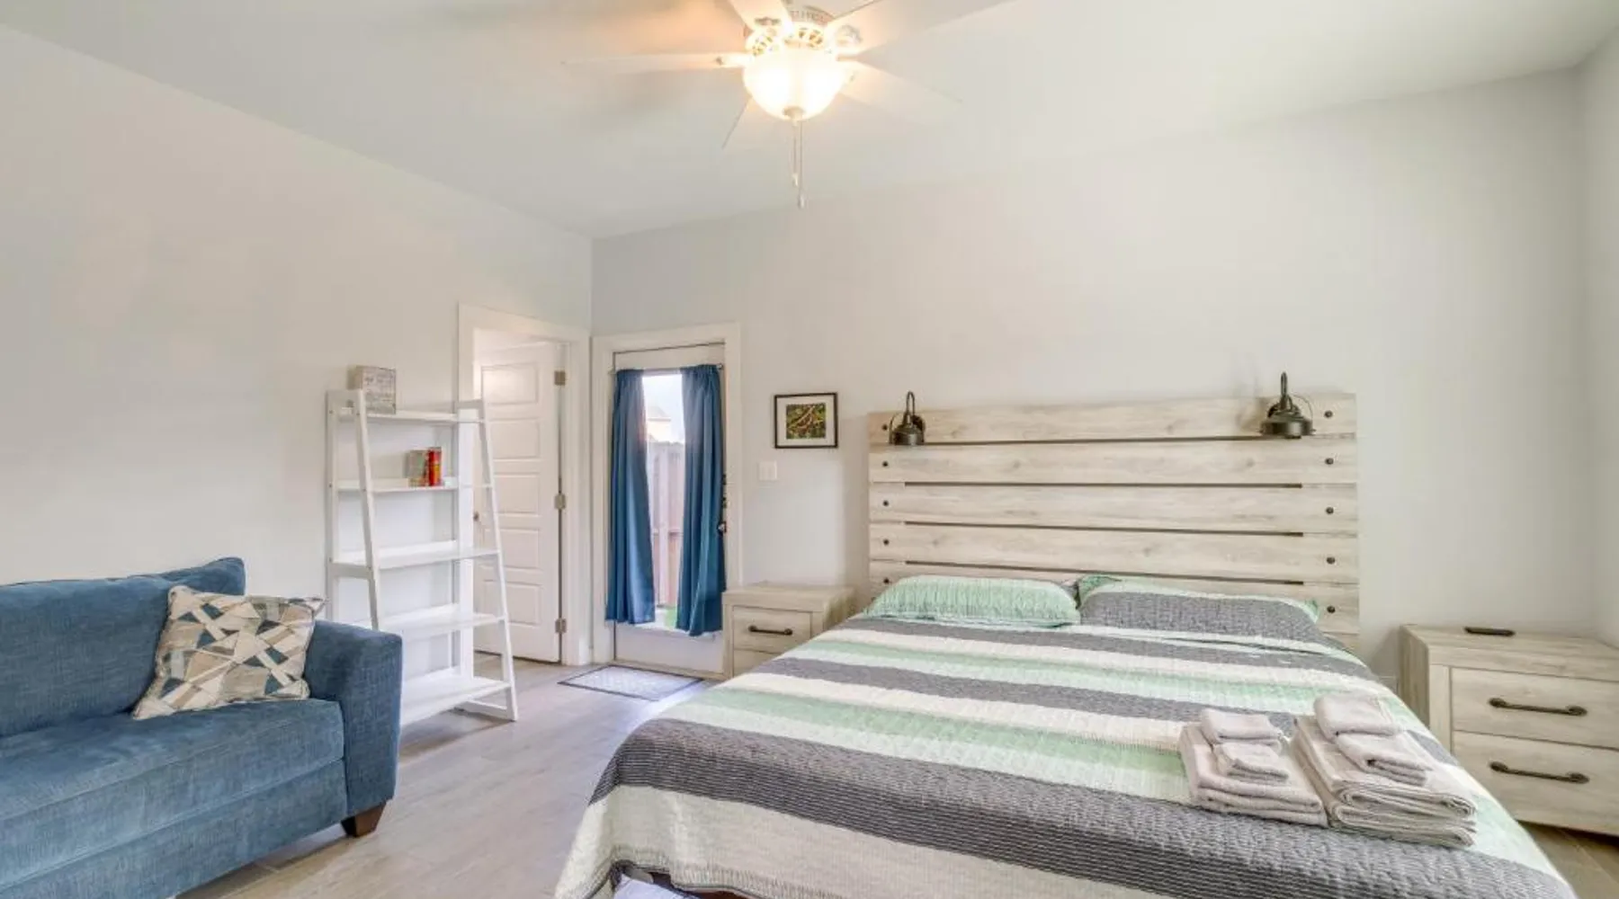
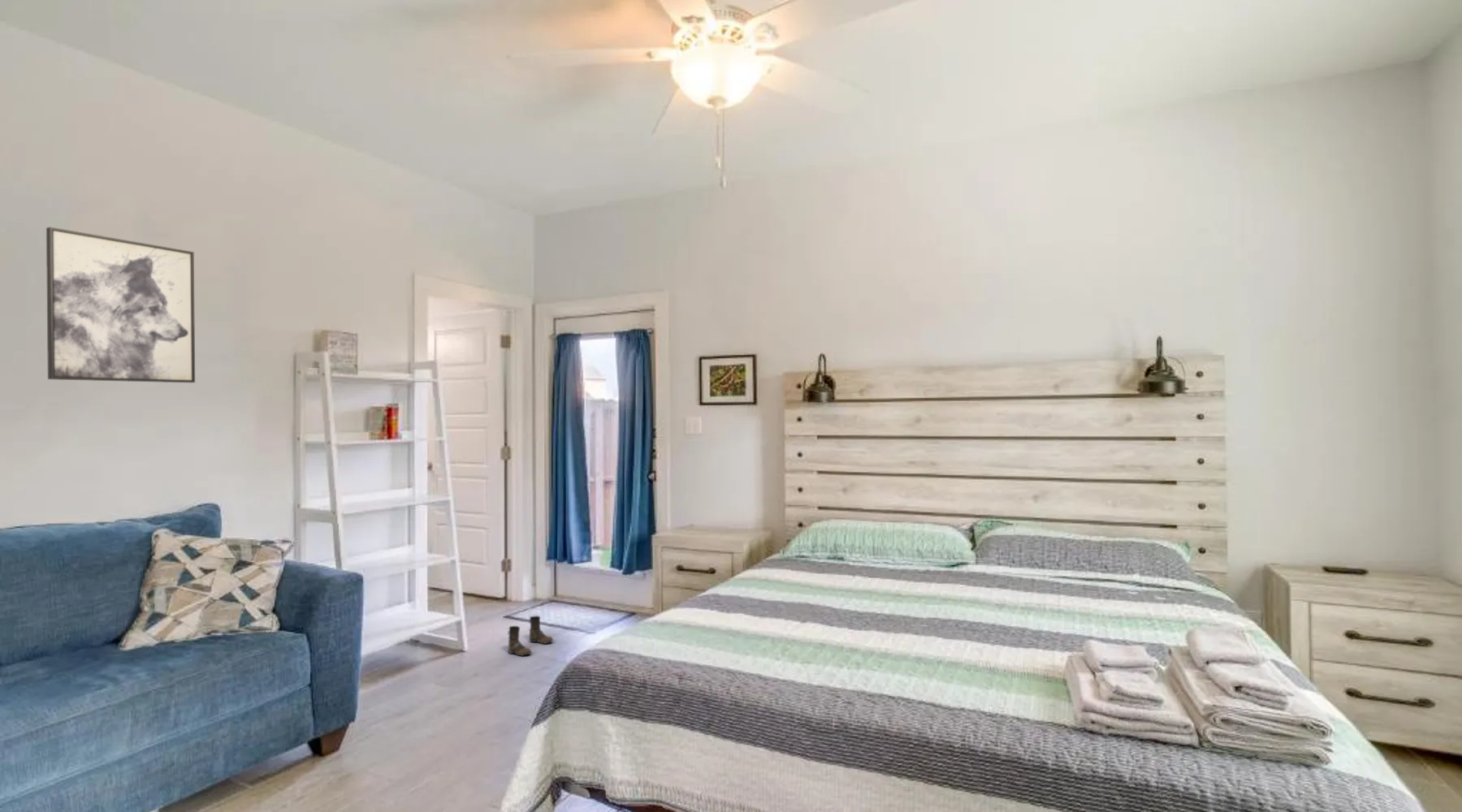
+ wall art (126, 310)
+ boots (530, 635)
